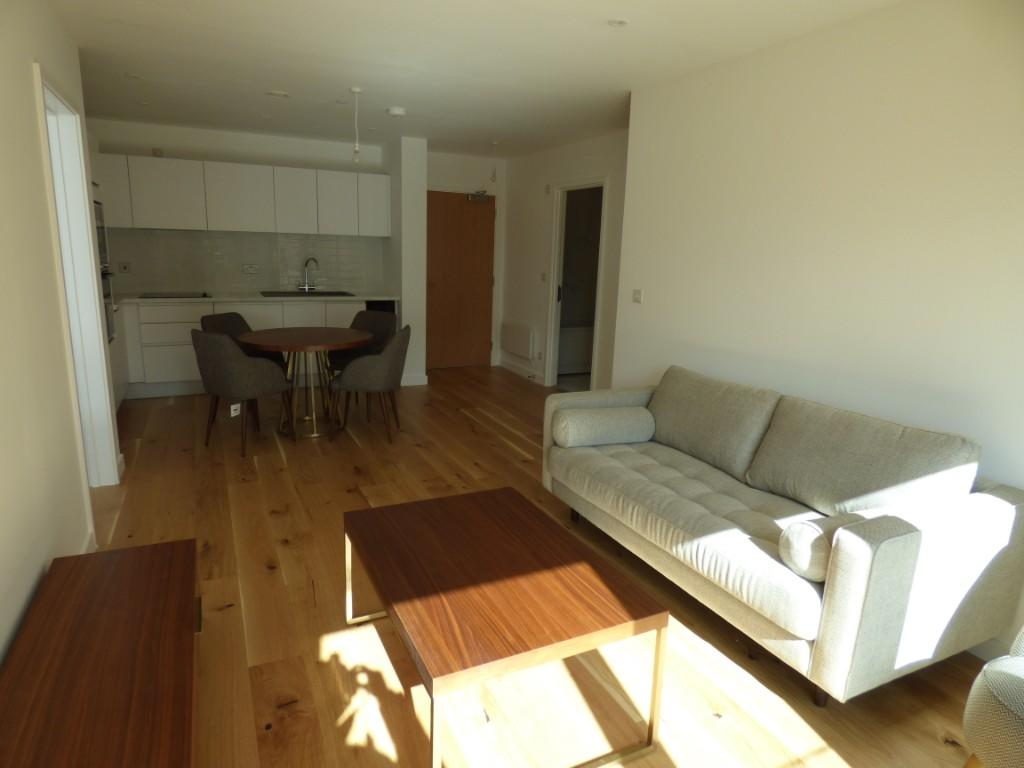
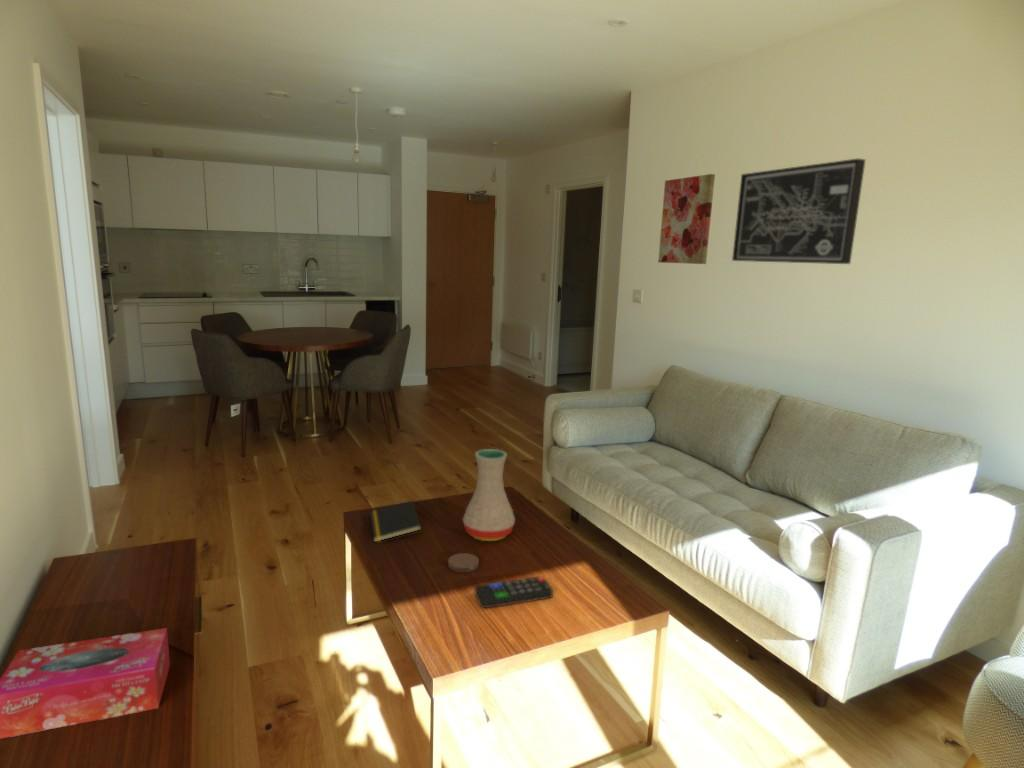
+ wall art (791, 215)
+ vase (489, 494)
+ tissue box (88, 679)
+ notepad (394, 520)
+ coaster (463, 562)
+ wall art (684, 221)
+ remote control (513, 591)
